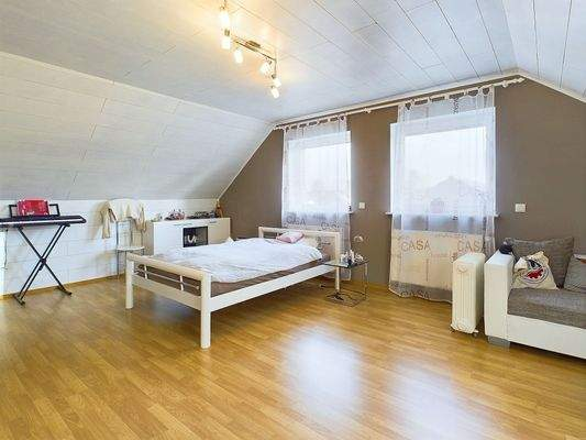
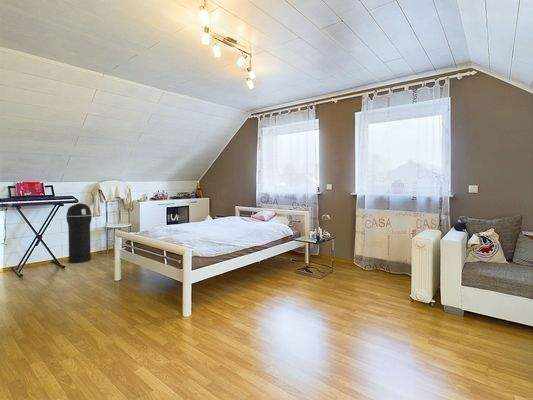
+ trash can (79, 231)
